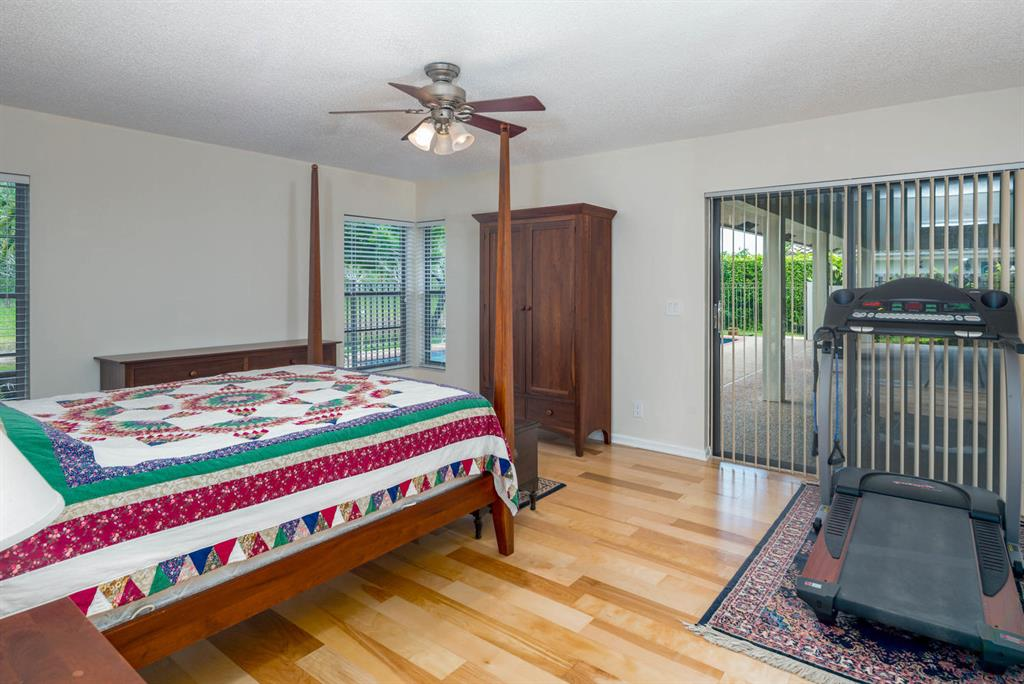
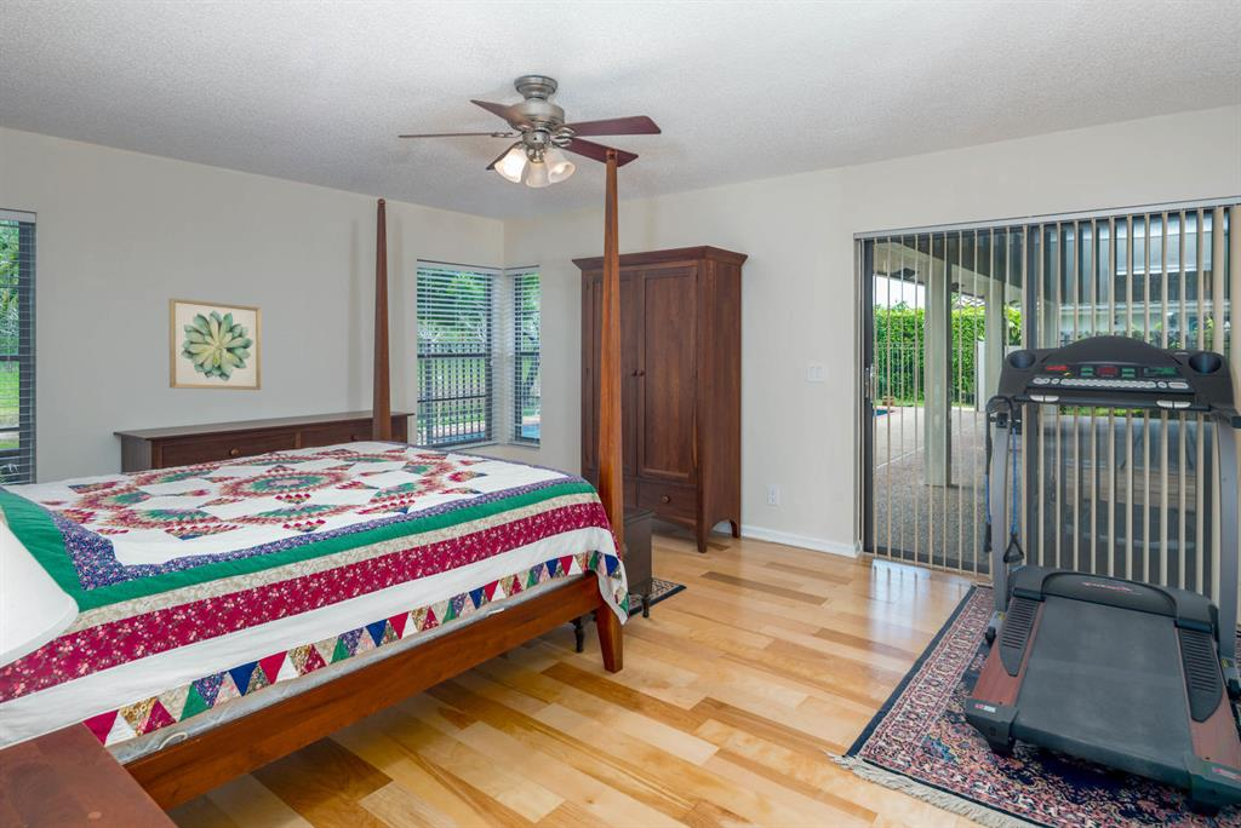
+ wall art (216, 346)
